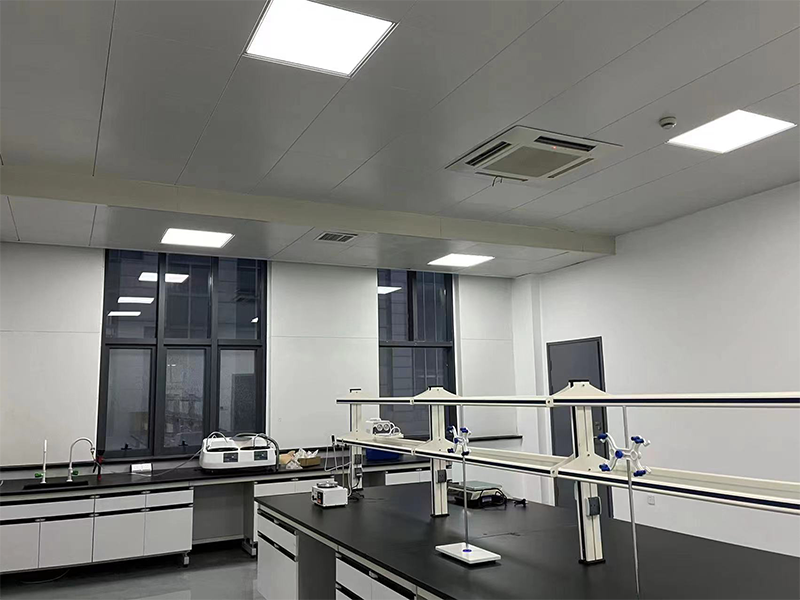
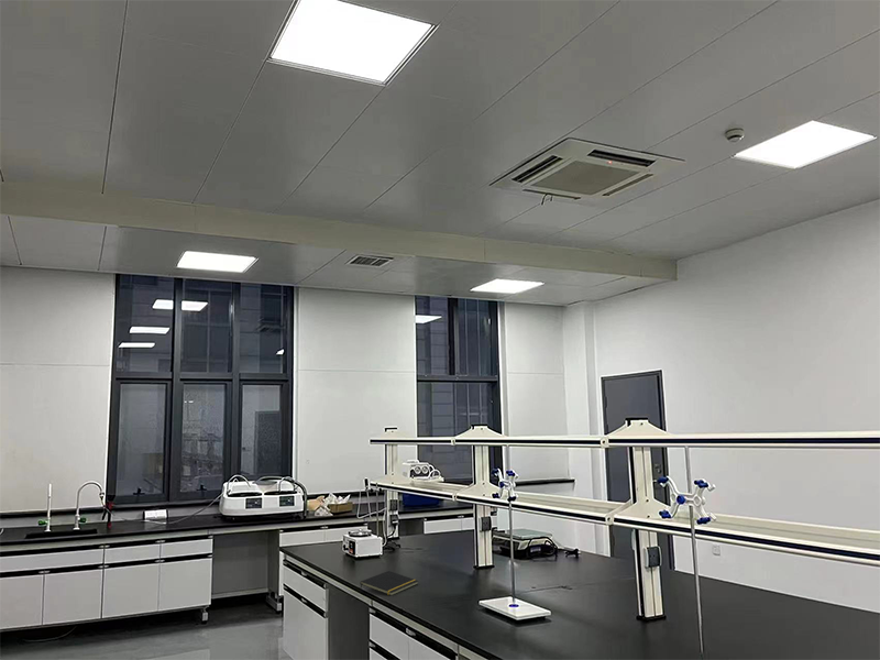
+ notepad (389, 582)
